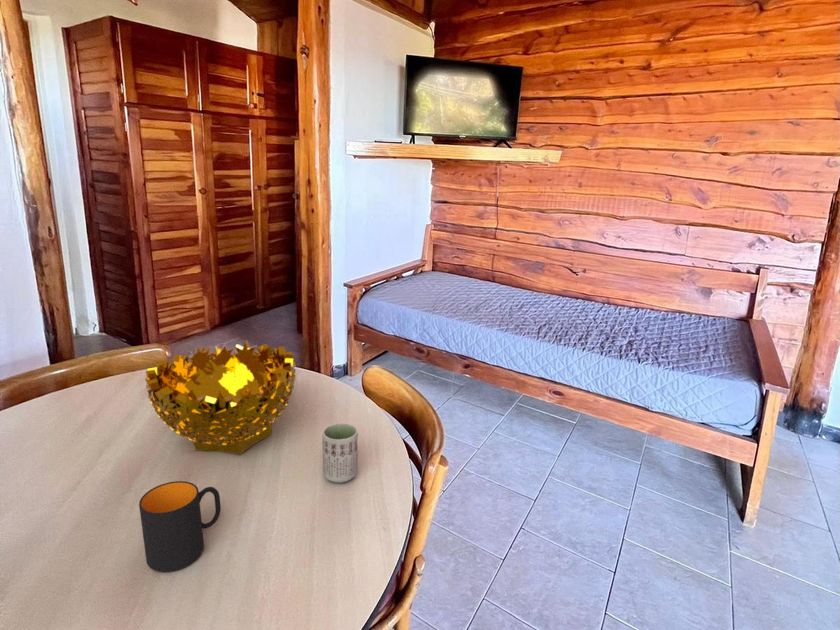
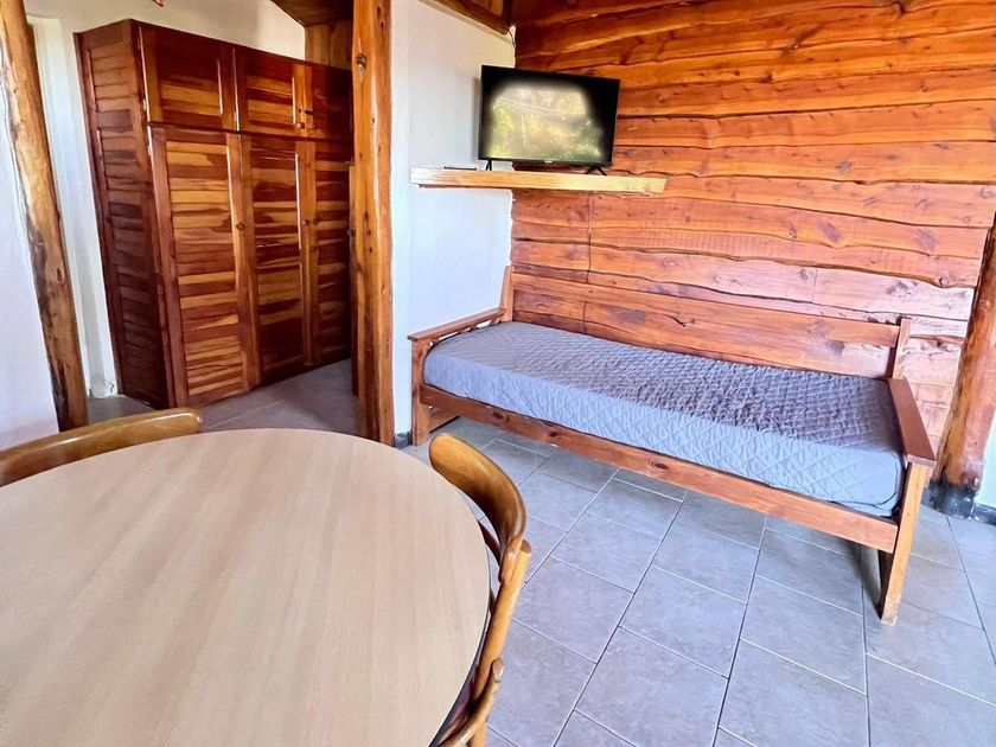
- mug (184, 519)
- decorative bowl (226, 399)
- cup (340, 453)
